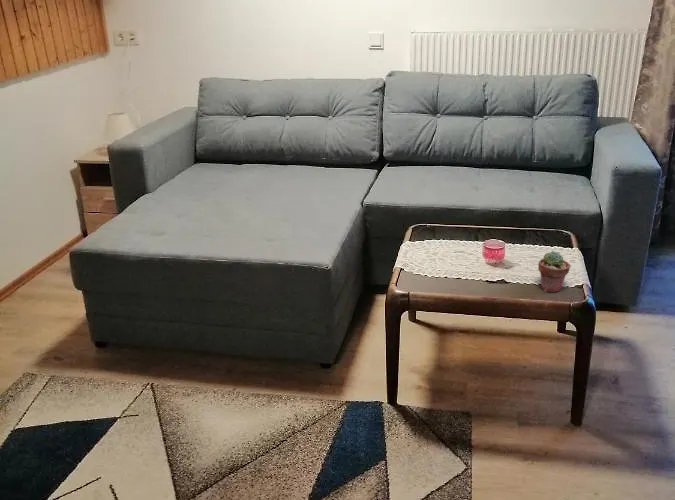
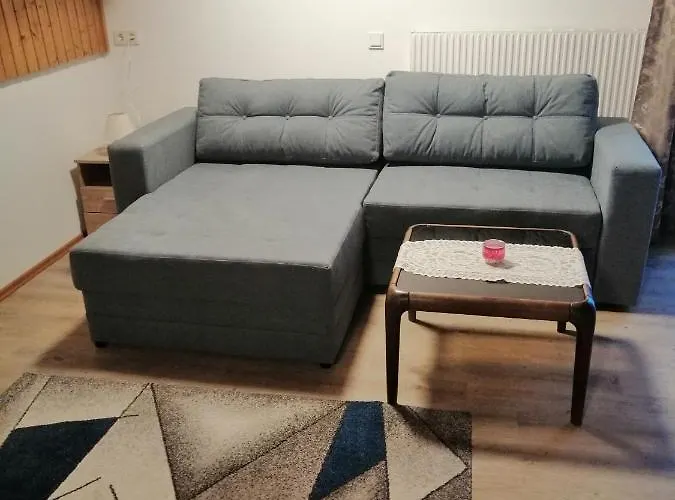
- potted succulent (553, 270)
